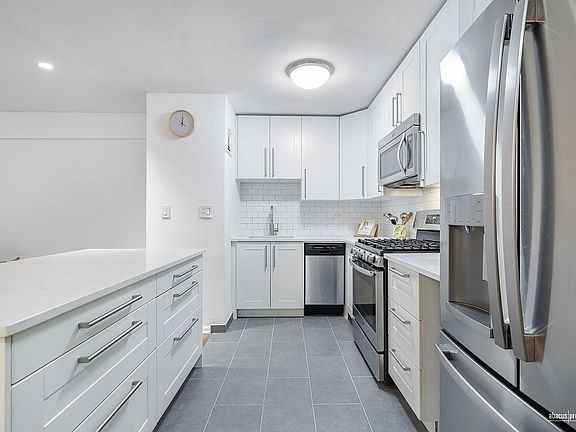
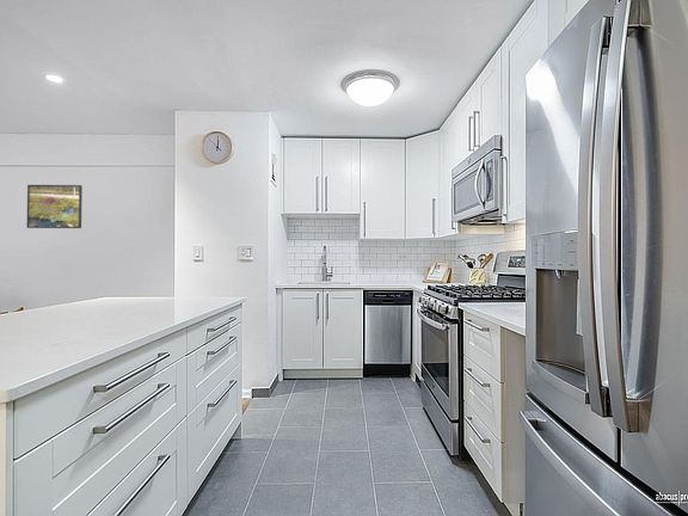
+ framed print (54, 205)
